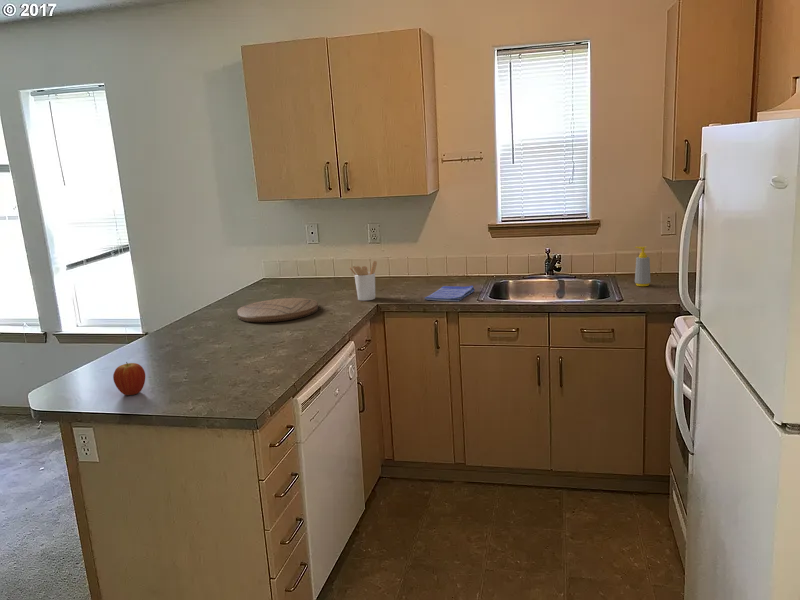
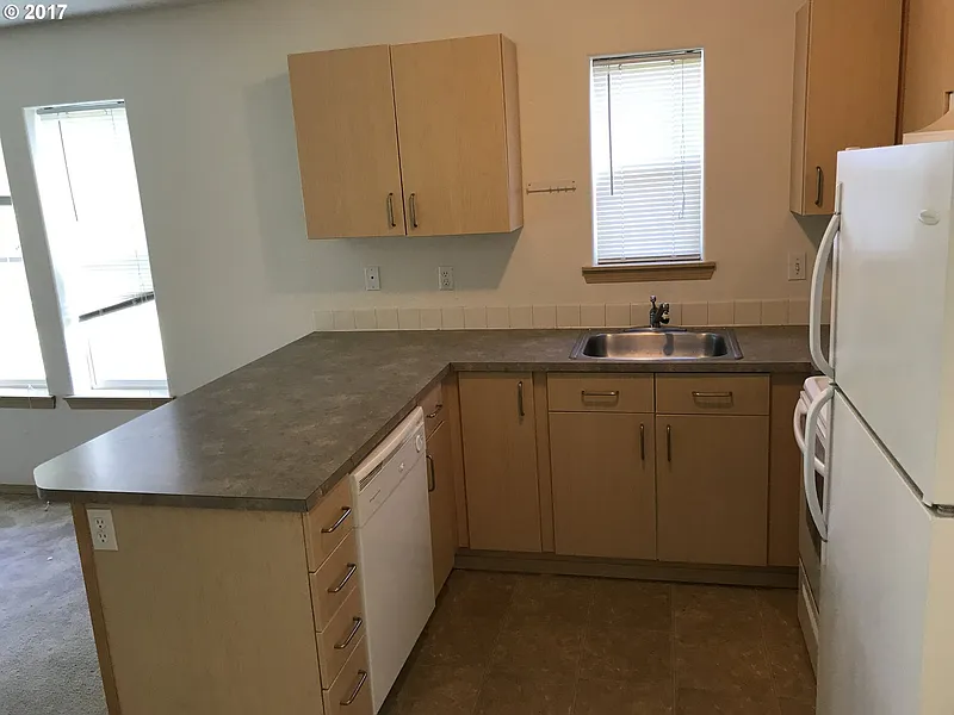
- dish towel (450, 292)
- cutting board (278, 309)
- soap bottle (642, 265)
- utensil holder (364, 281)
- fruit (129, 377)
